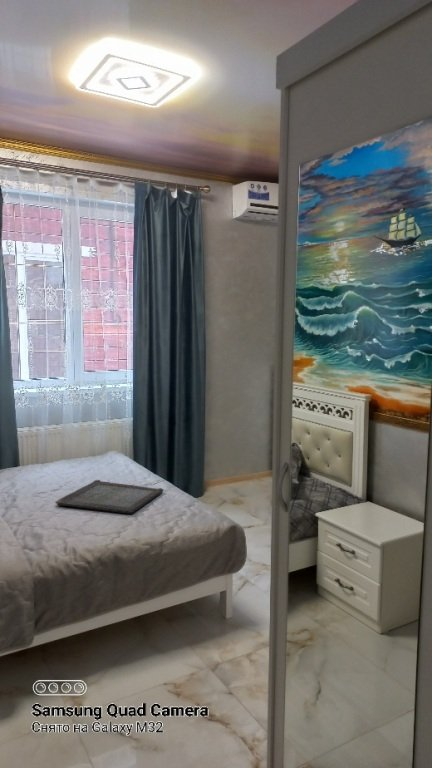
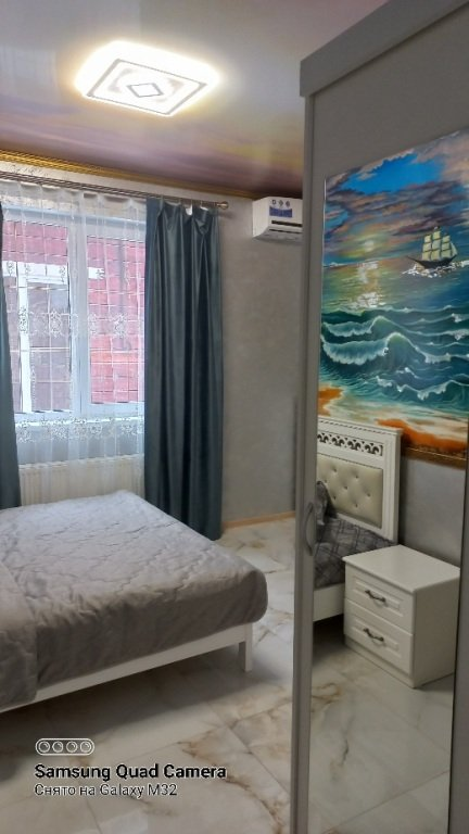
- serving tray (111, 496)
